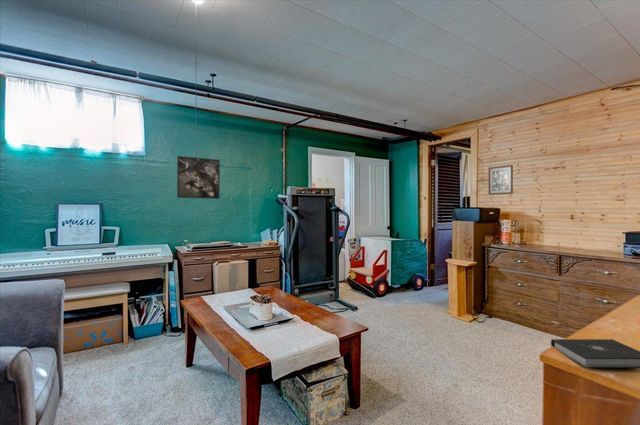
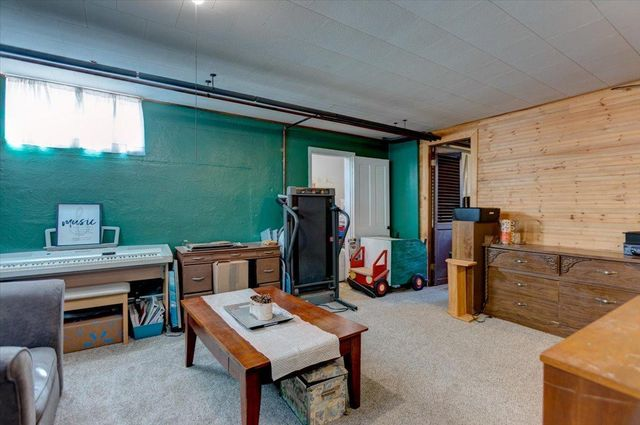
- wall art (500, 180)
- book (599, 352)
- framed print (199, 178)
